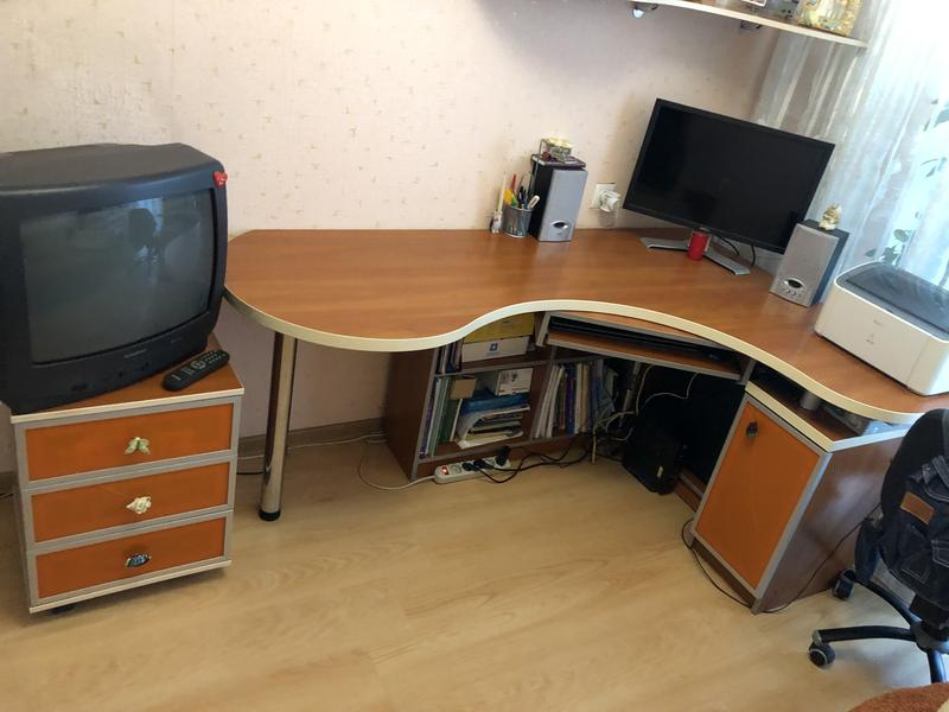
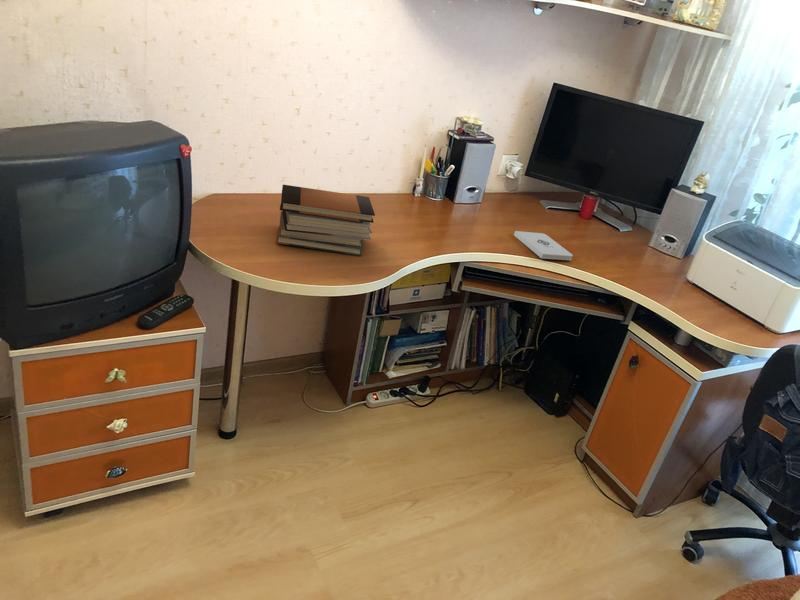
+ book stack (324, 220)
+ notepad (543, 245)
